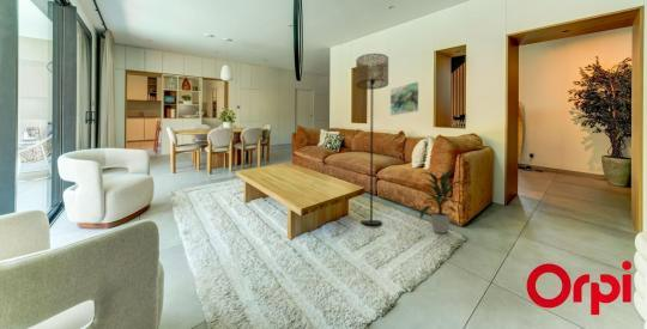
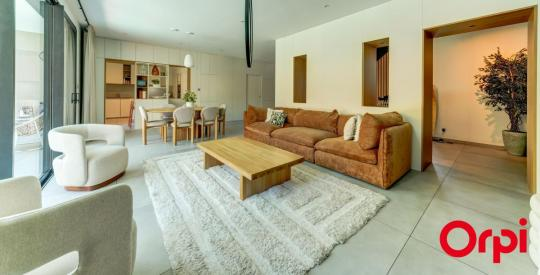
- indoor plant (439, 199)
- floor lamp (371, 141)
- wall art (404, 99)
